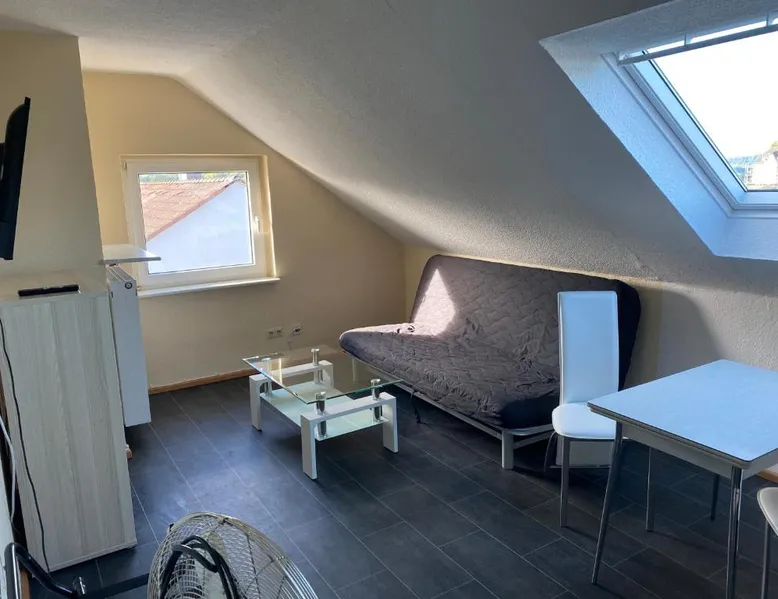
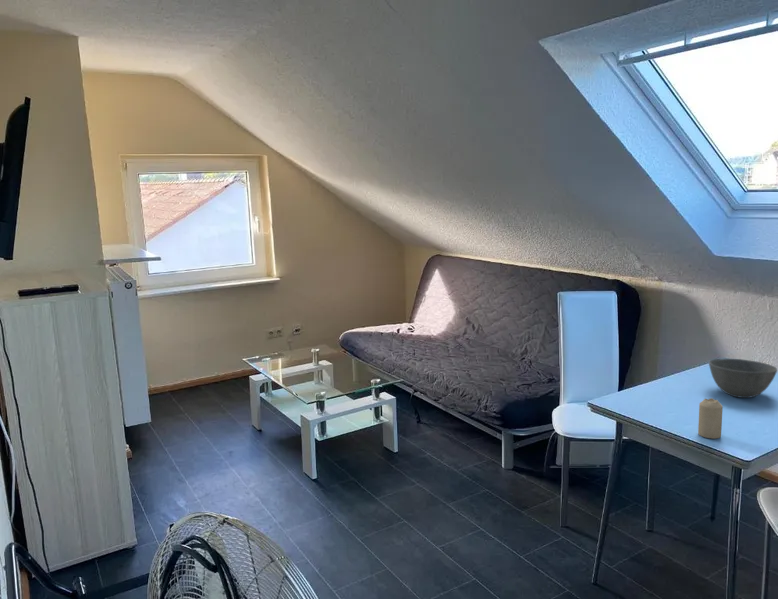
+ bowl (741, 379)
+ candle (710, 417)
